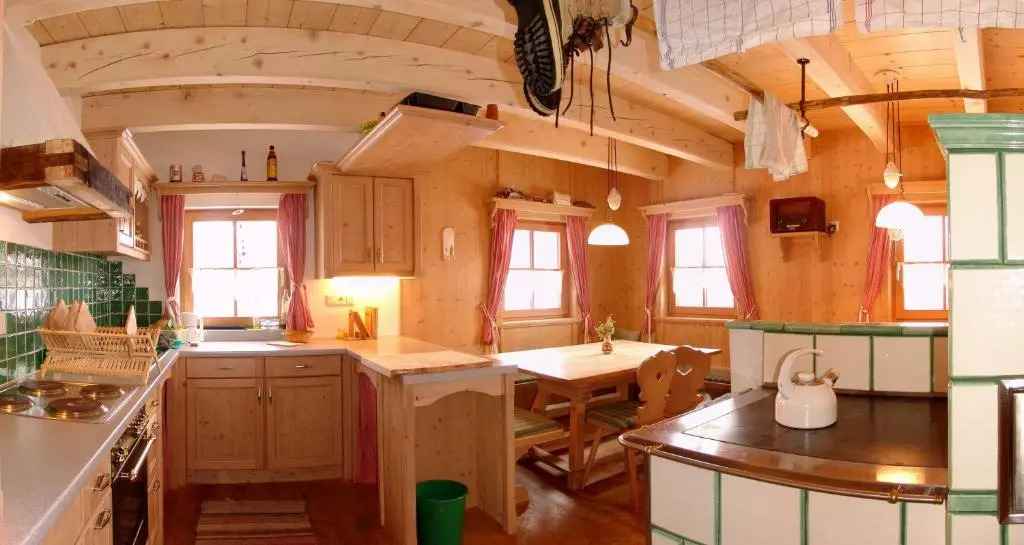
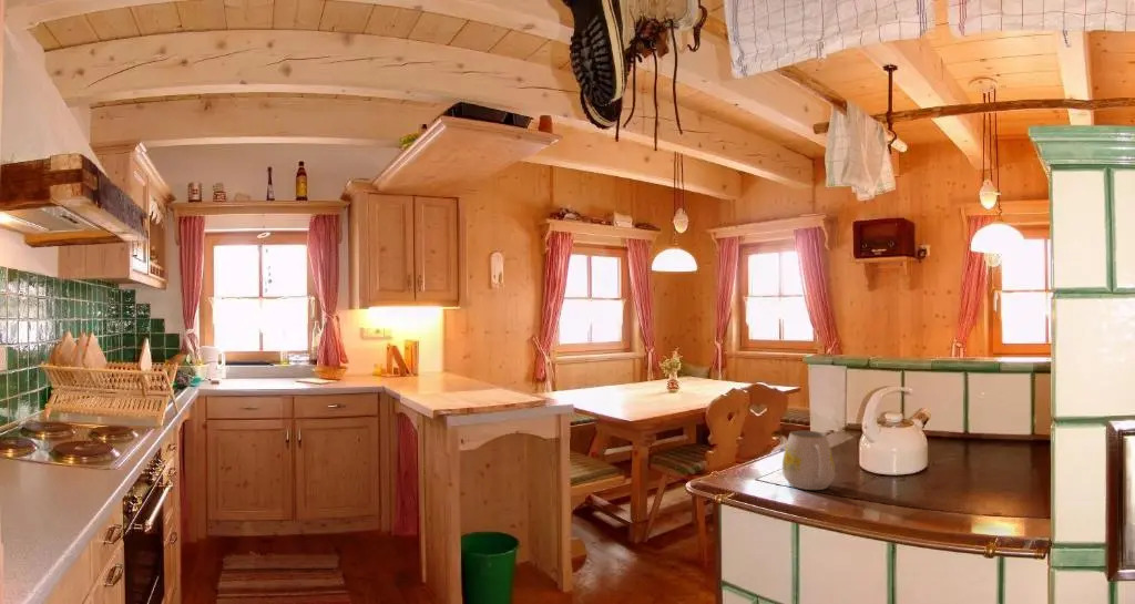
+ mug (810, 461)
